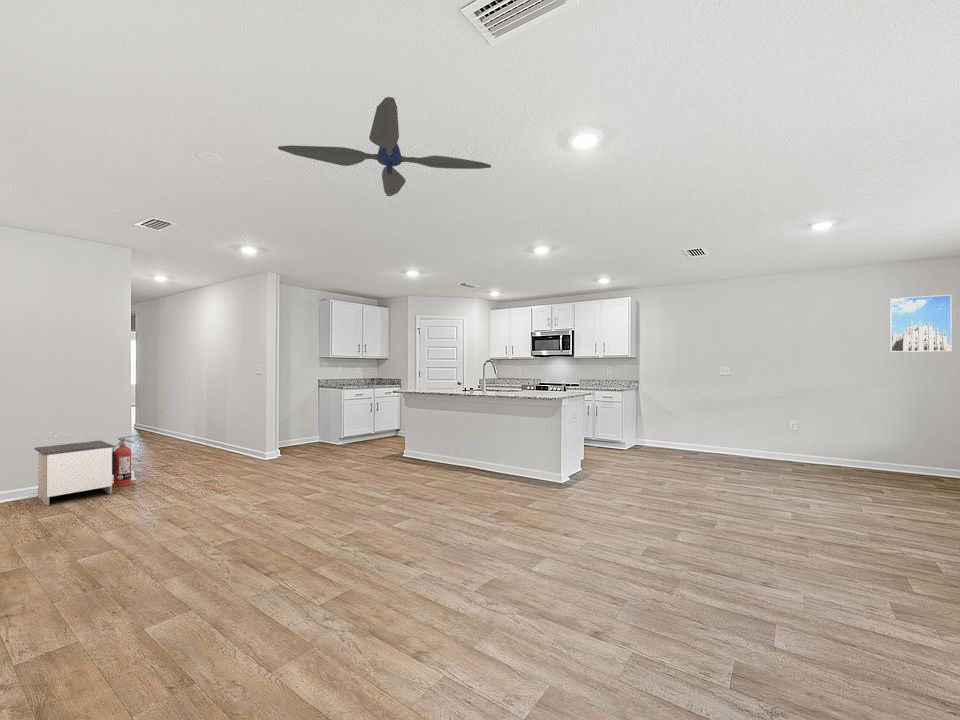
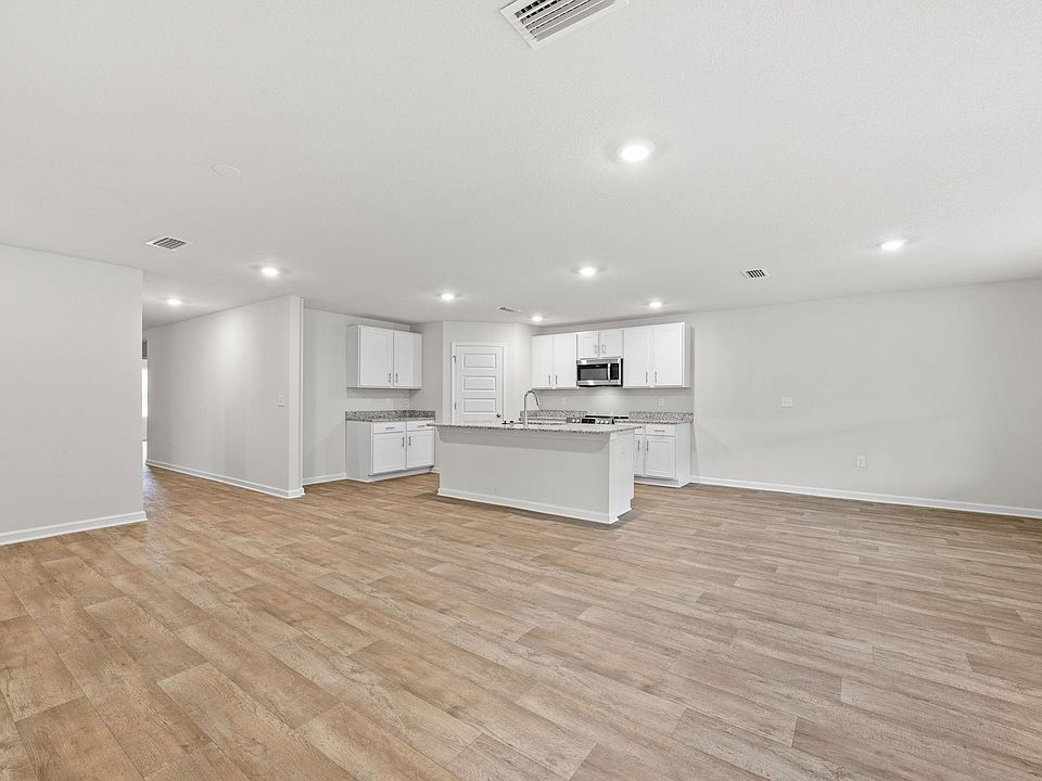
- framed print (920, 324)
- nightstand (74, 470)
- ceiling fan (389, 155)
- fire extinguisher (121, 460)
